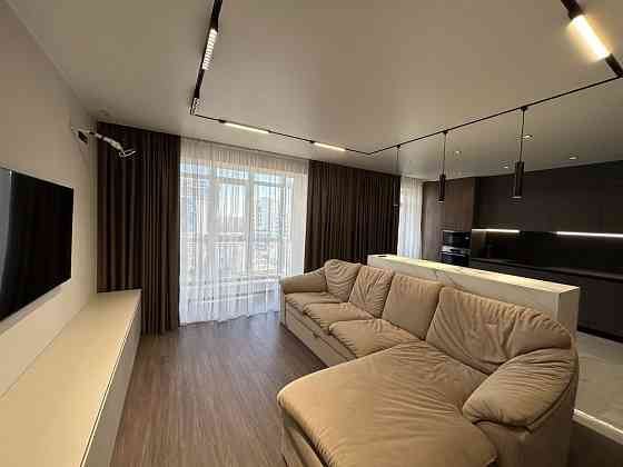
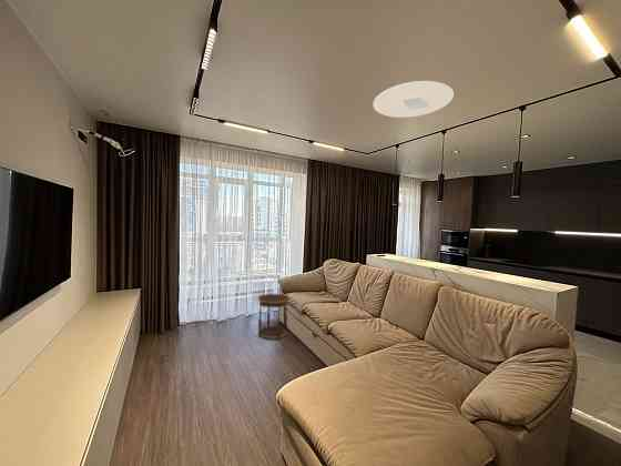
+ ceiling light (411, 98)
+ side table (268, 315)
